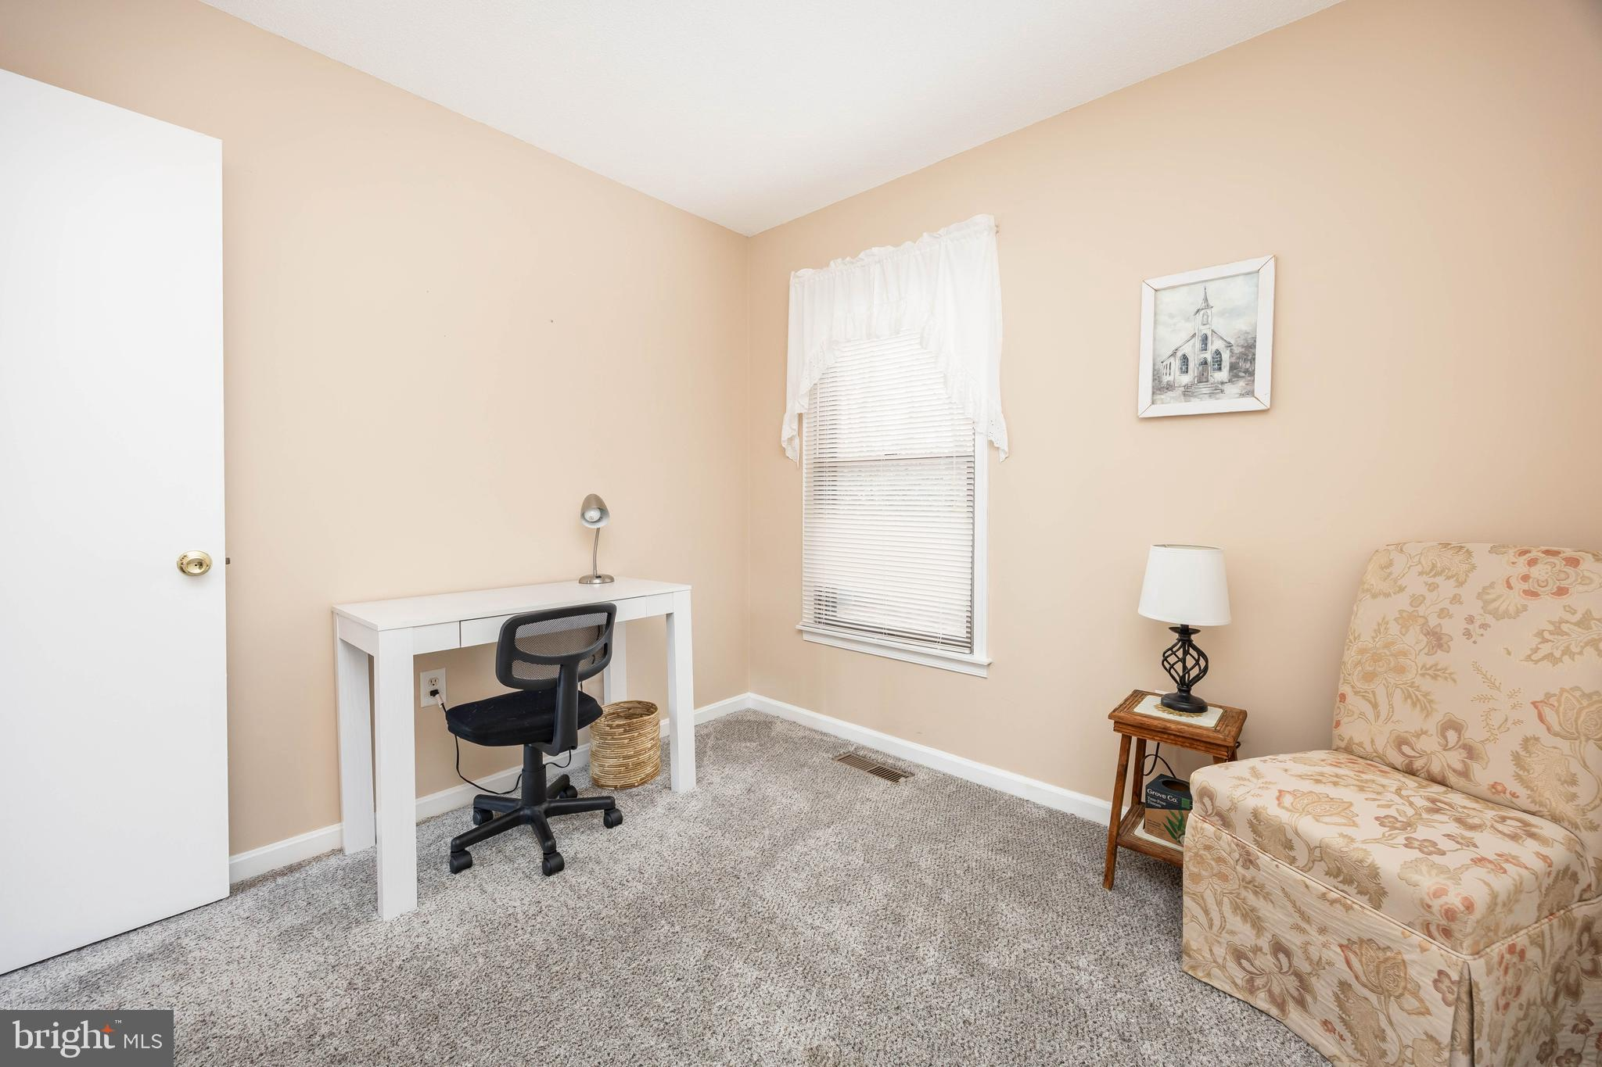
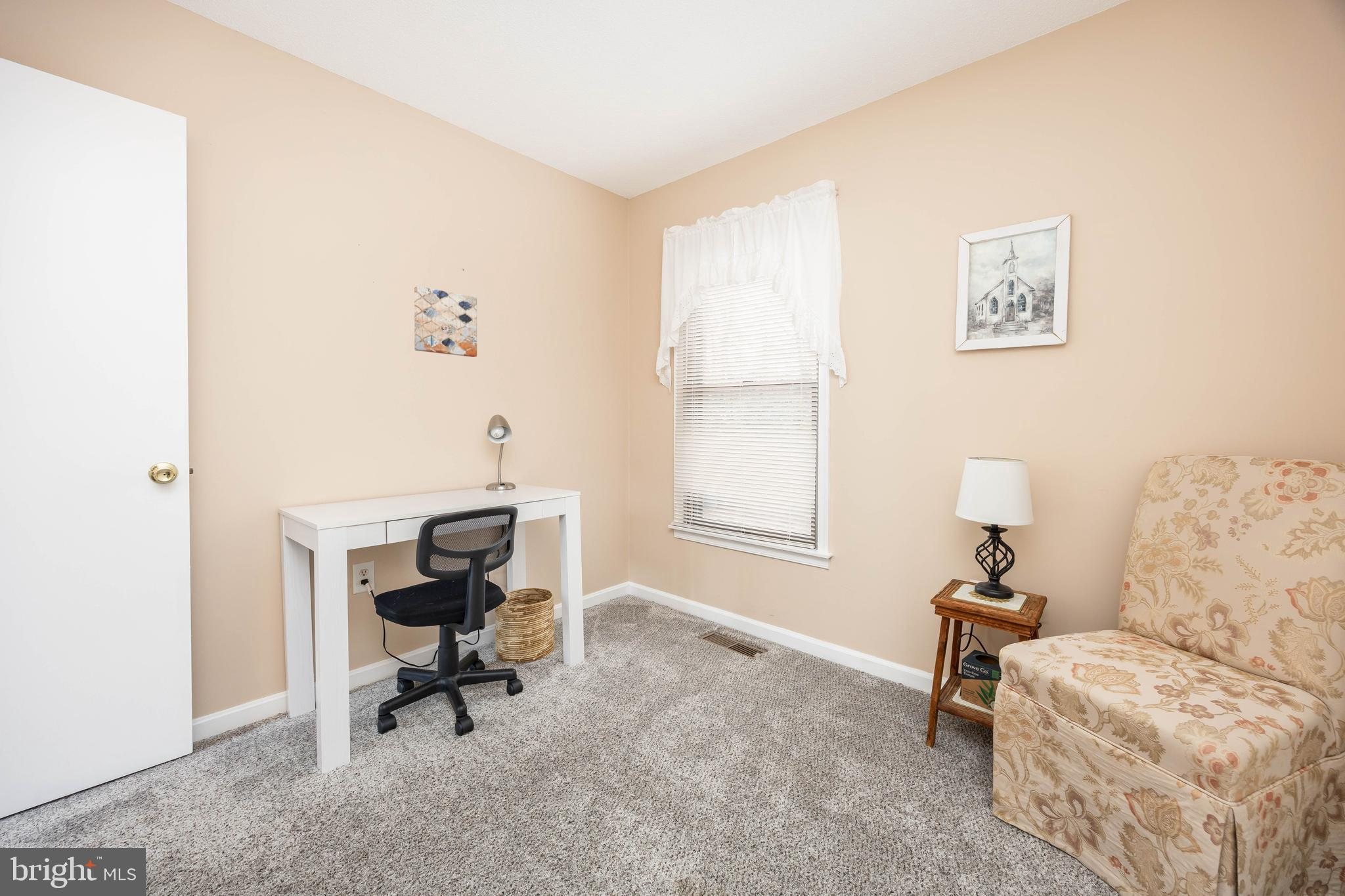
+ wall art (447, 323)
